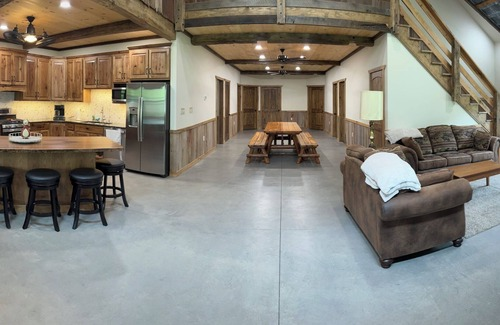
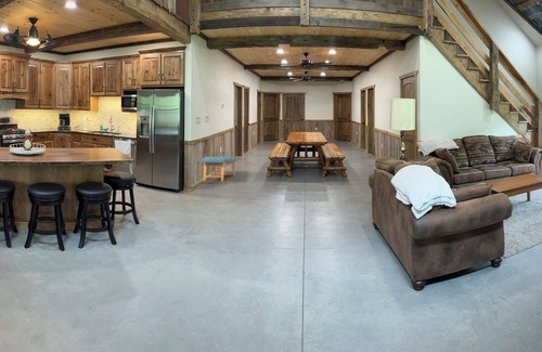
+ bench (221, 168)
